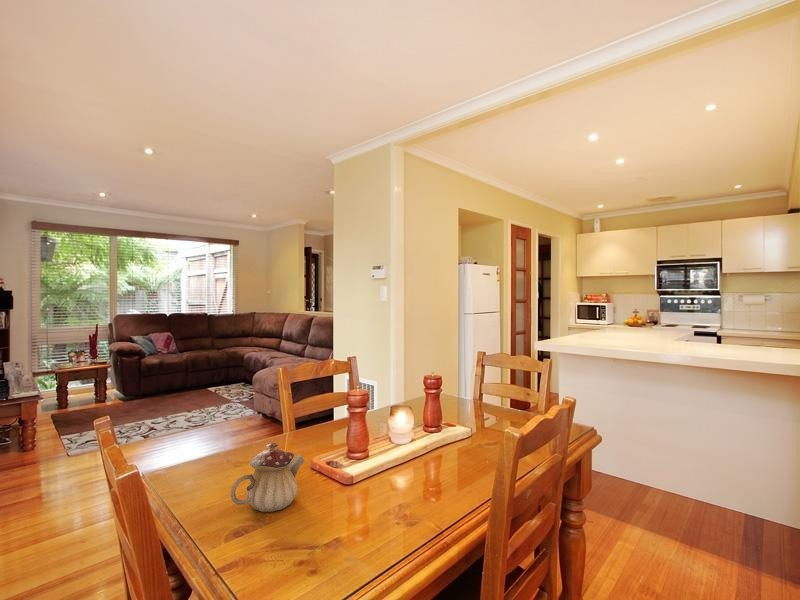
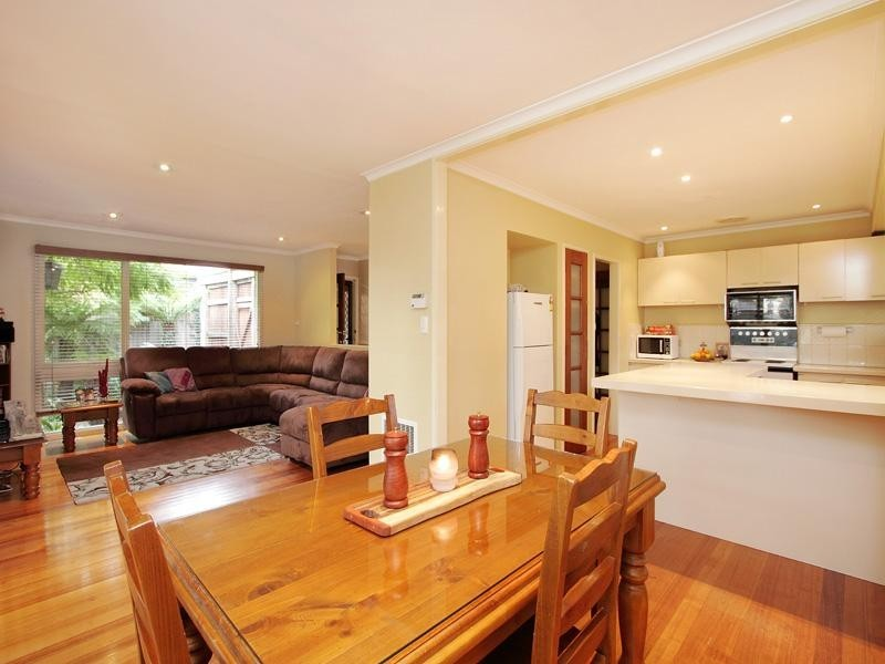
- teapot (269, 473)
